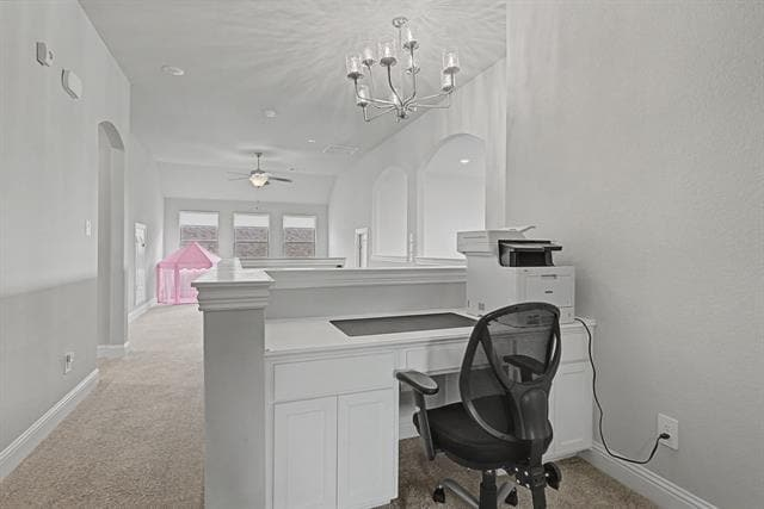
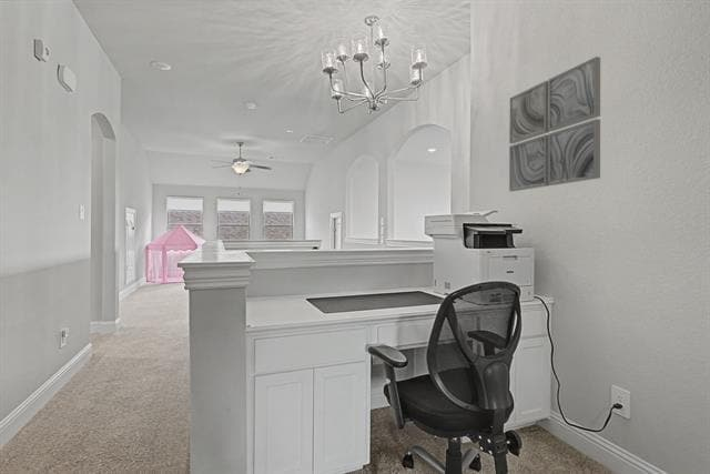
+ wall art (549, 133)
